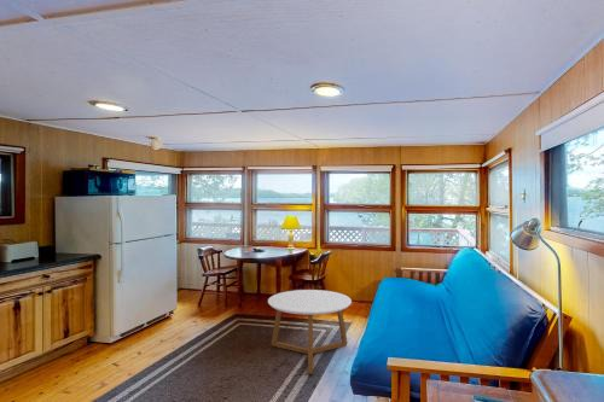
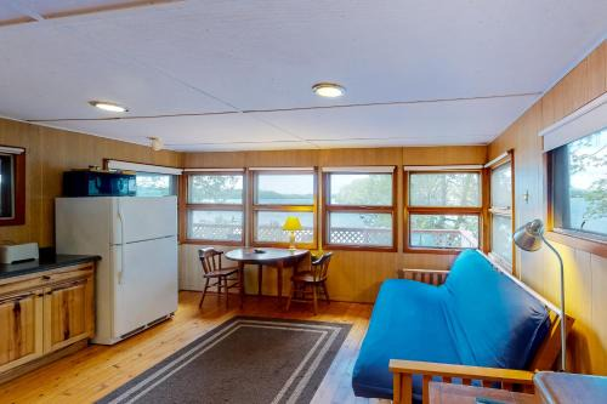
- coffee table (309, 327)
